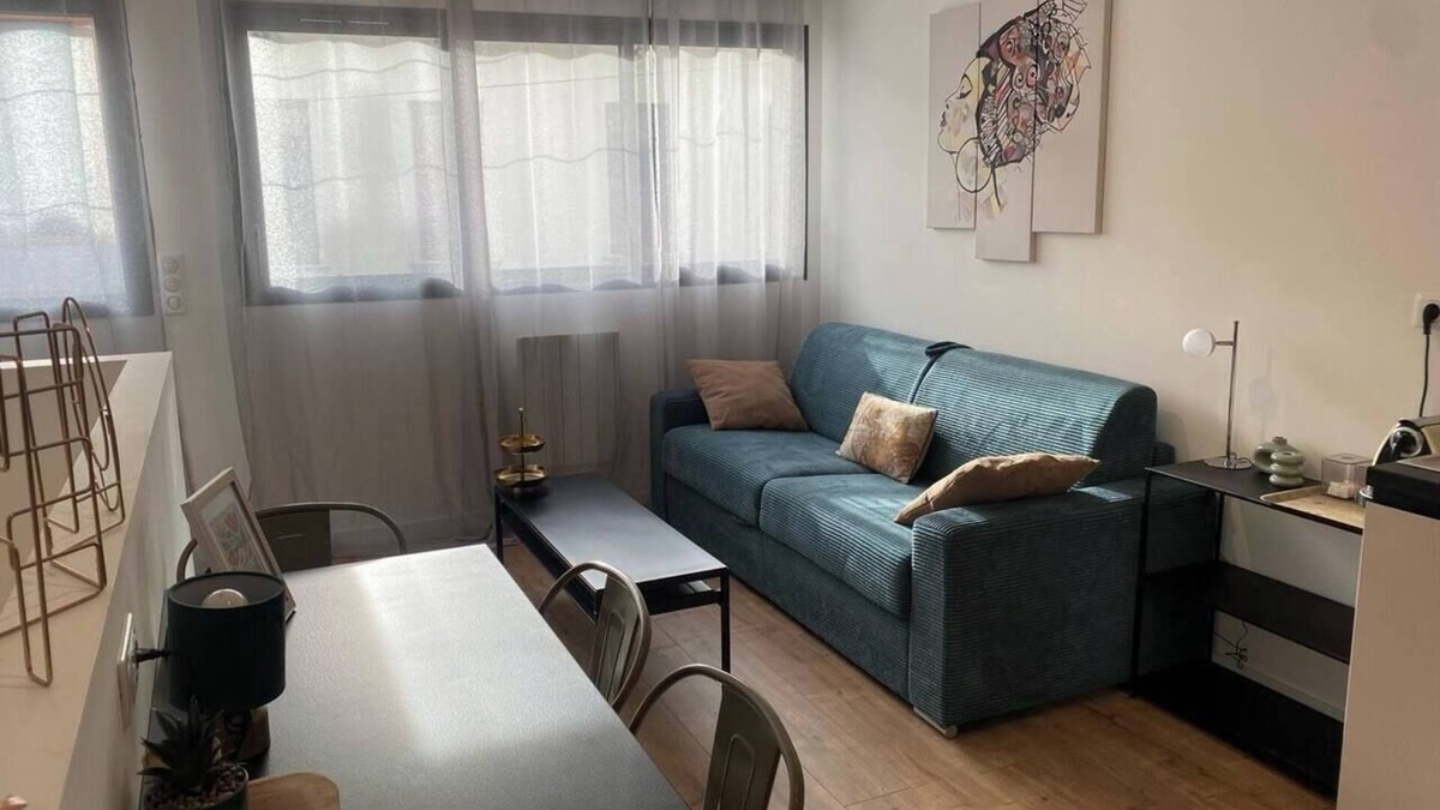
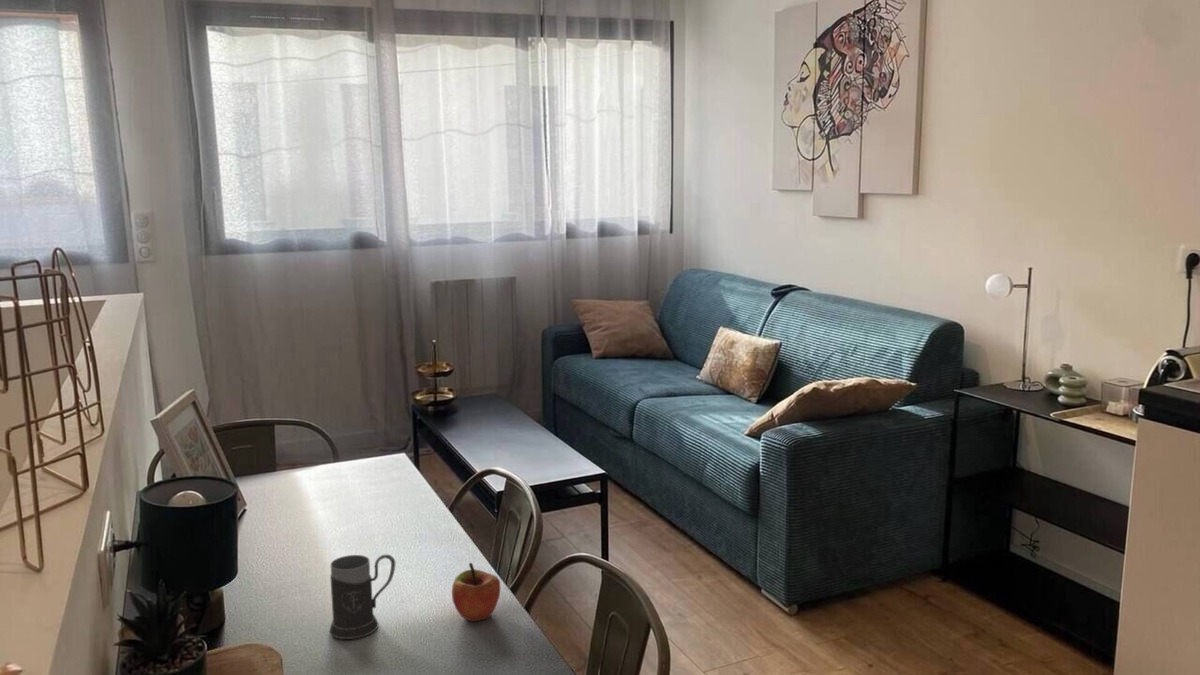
+ mug (362, 592)
+ apple (475, 588)
